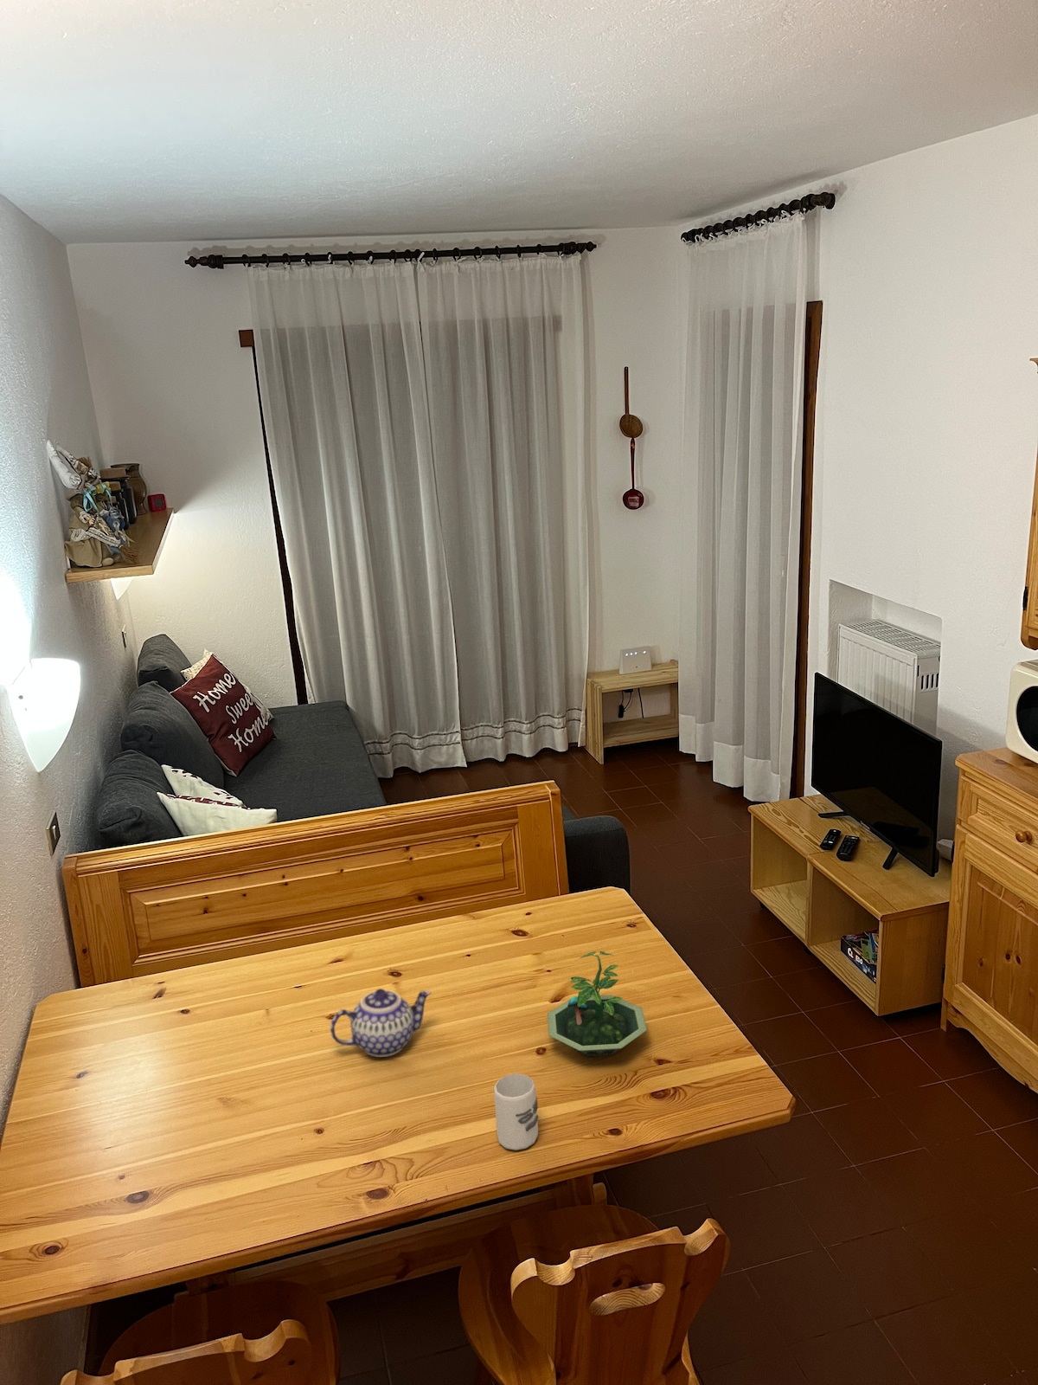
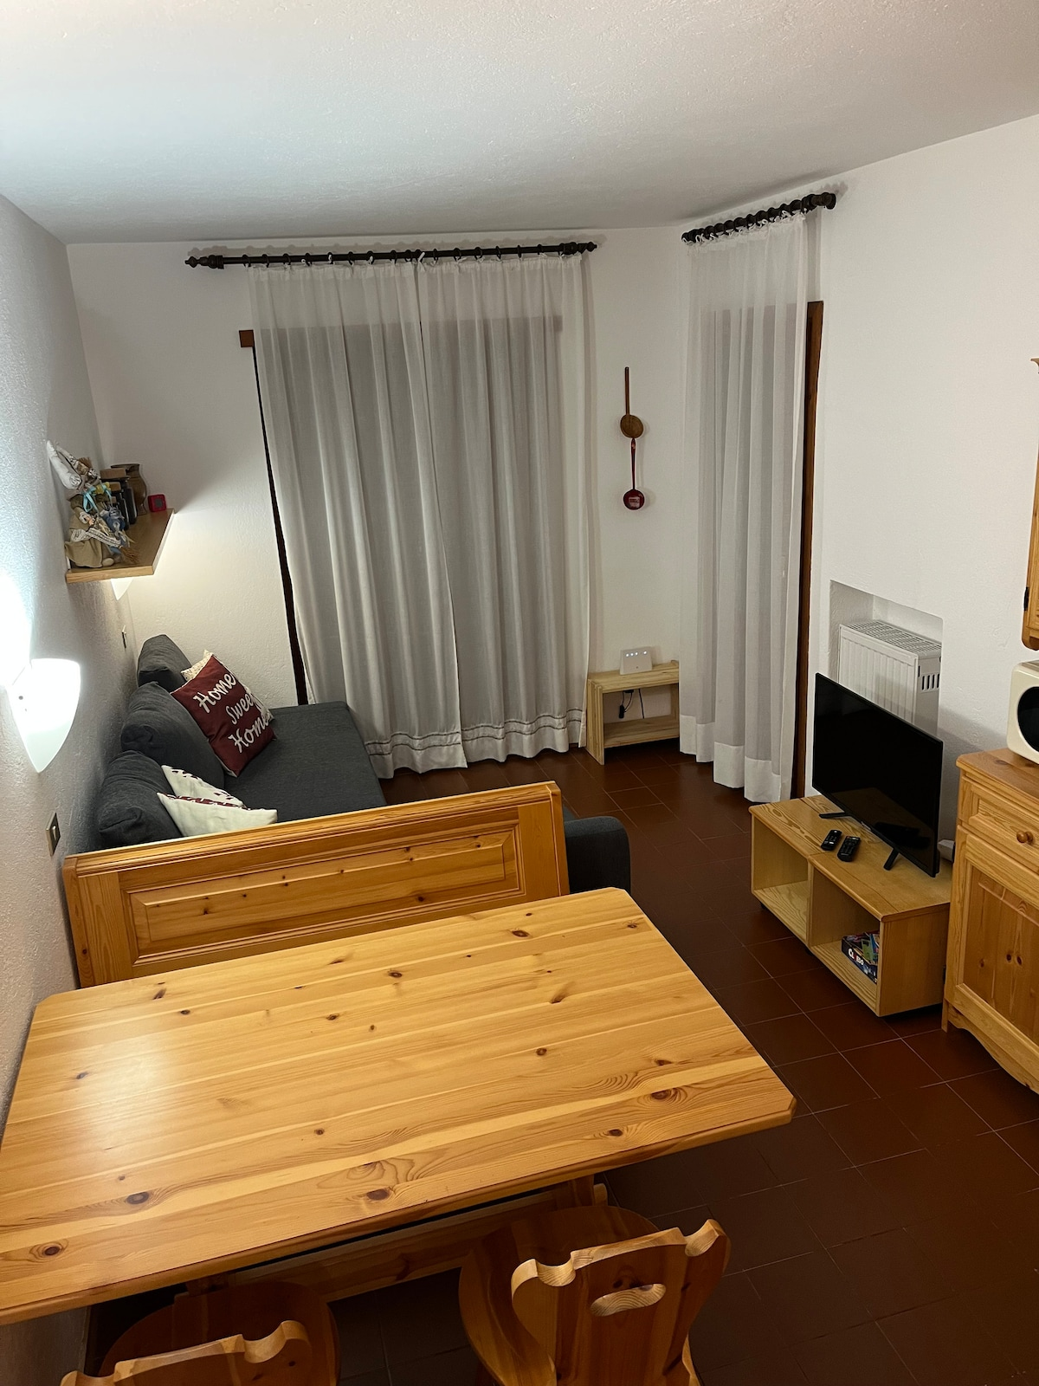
- terrarium (596, 973)
- cup (517, 1111)
- teapot (383, 1017)
